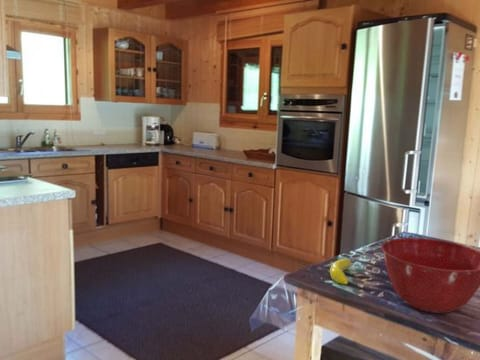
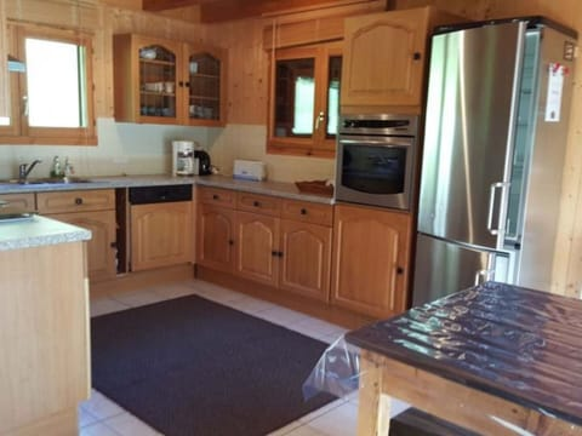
- banana (345, 268)
- mixing bowl (431, 277)
